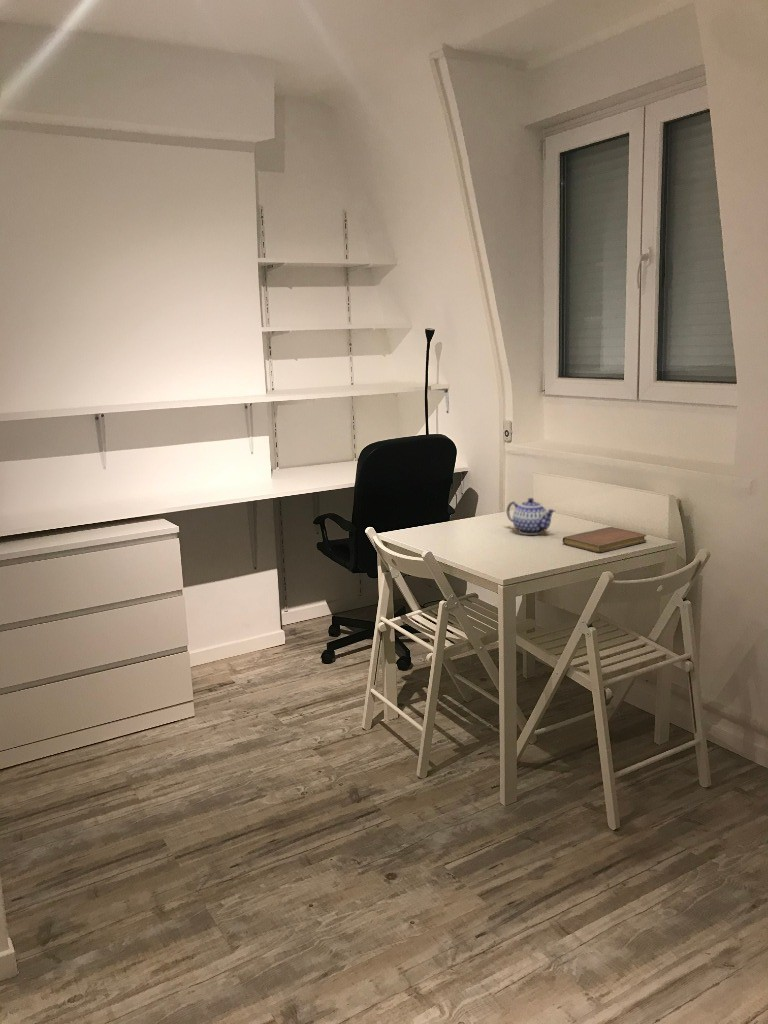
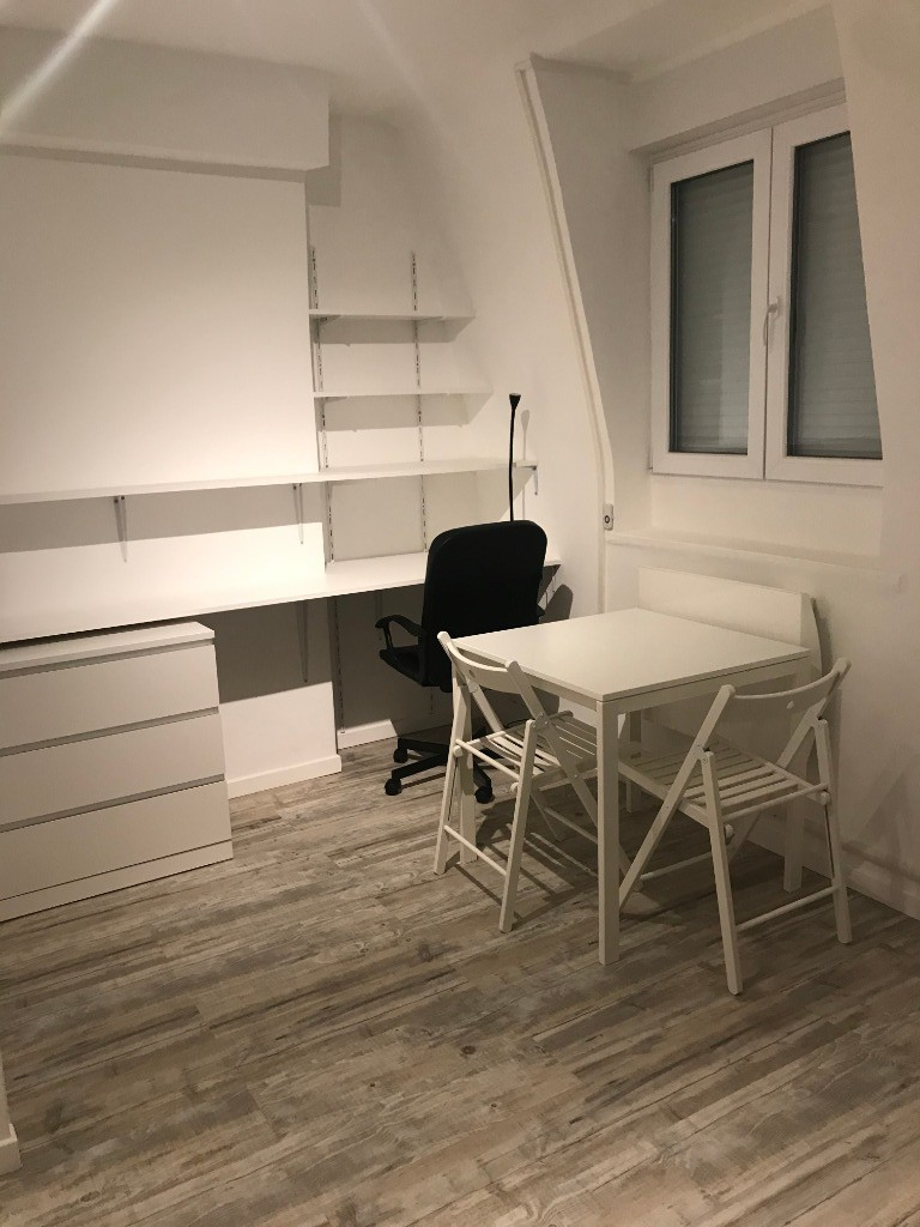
- teapot (530, 515)
- notebook (604, 538)
